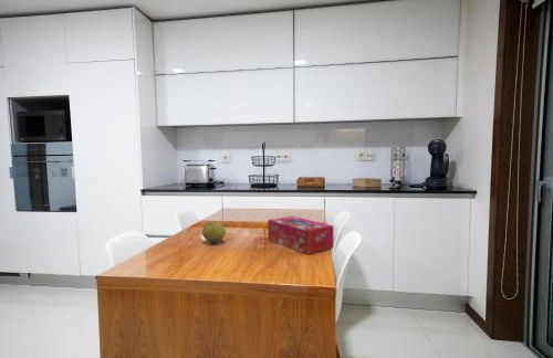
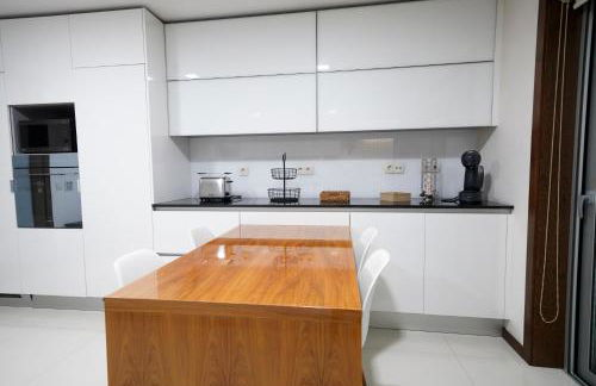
- fruit (213, 231)
- tissue box (299, 233)
